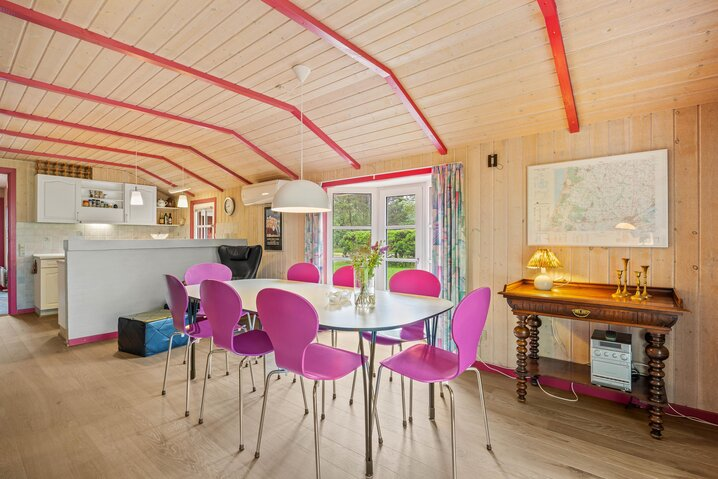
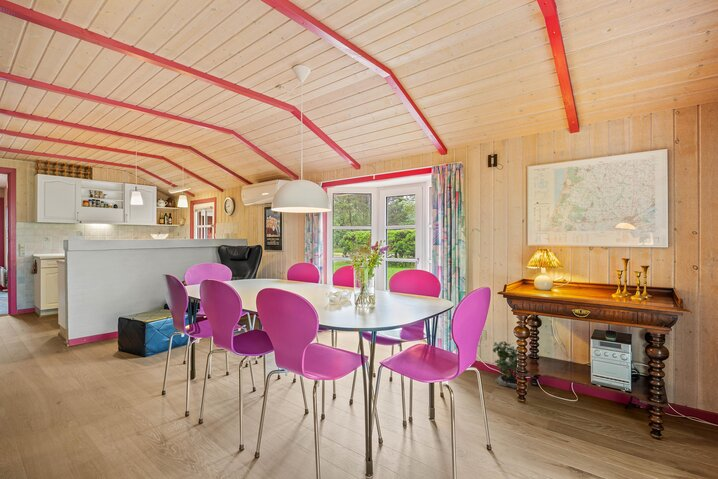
+ potted plant (510, 361)
